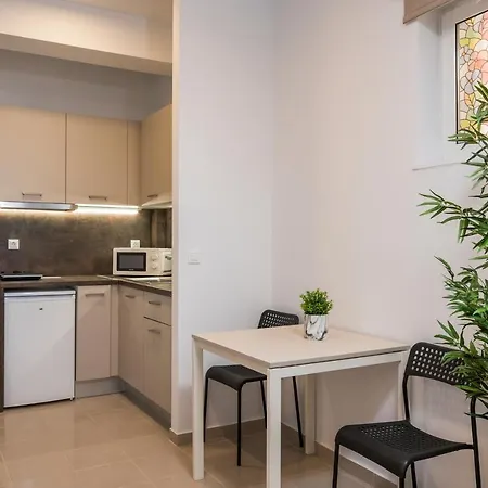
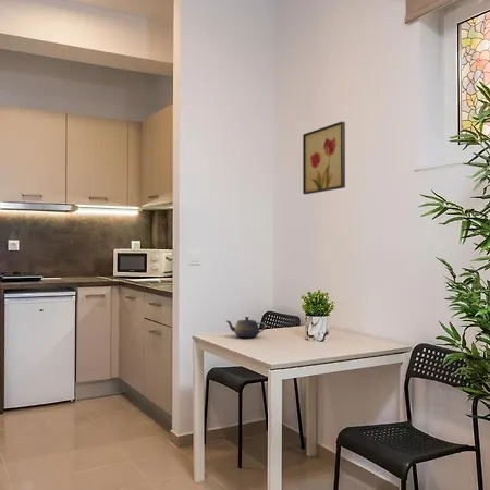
+ teapot (245, 327)
+ wall art (323, 159)
